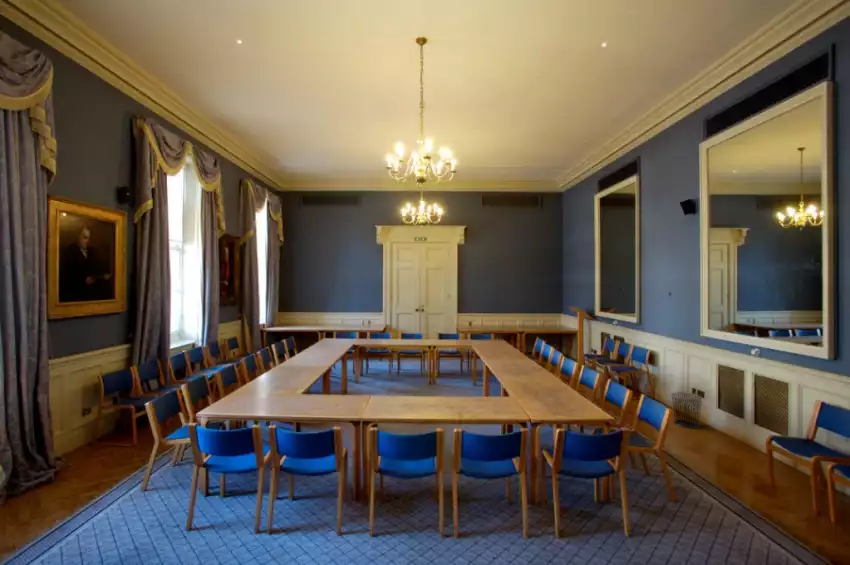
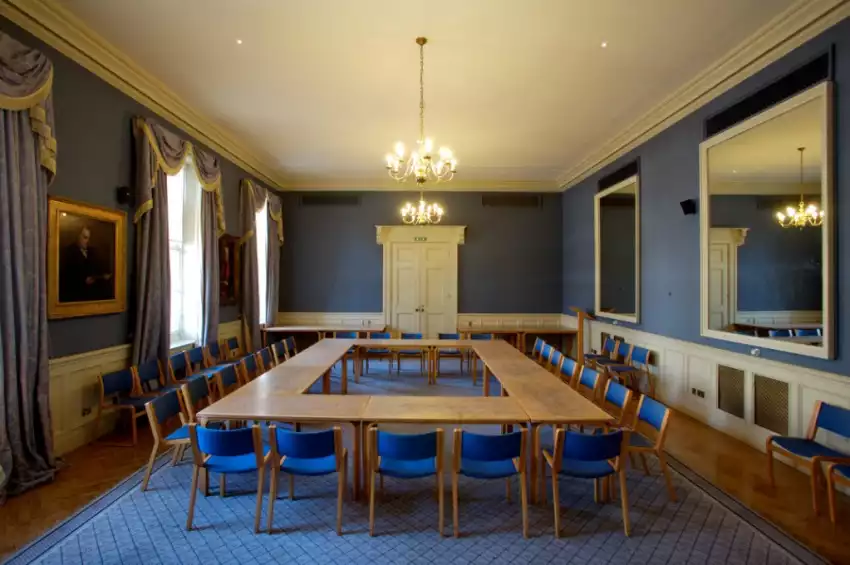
- waste bin (686, 410)
